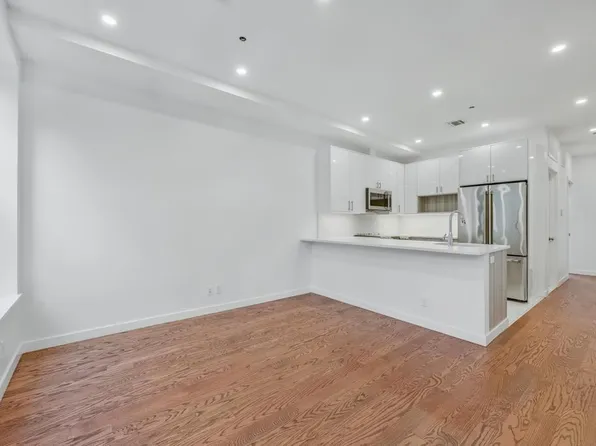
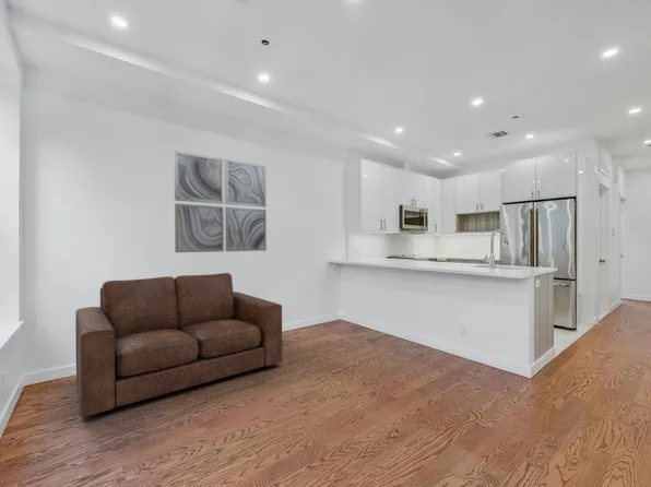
+ sofa (182, 324)
+ wall art (225, 206)
